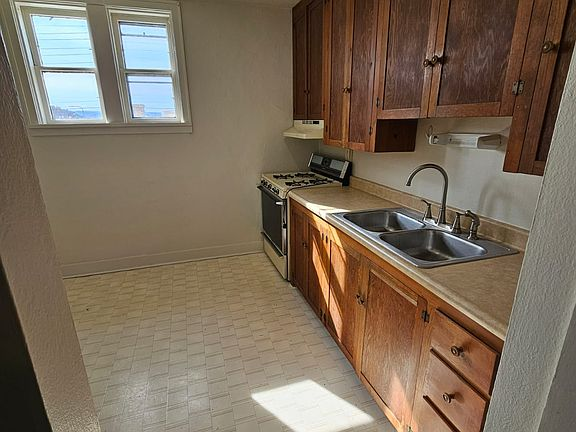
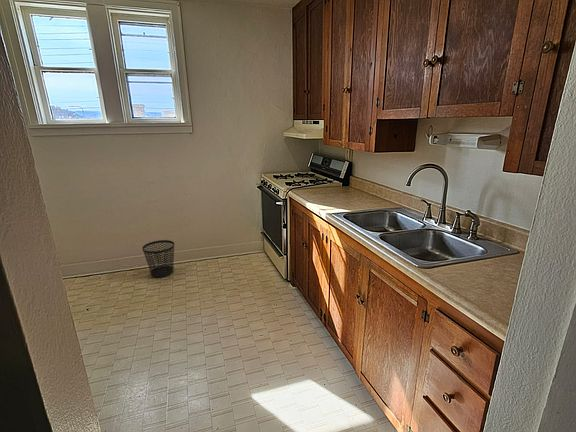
+ wastebasket (160, 259)
